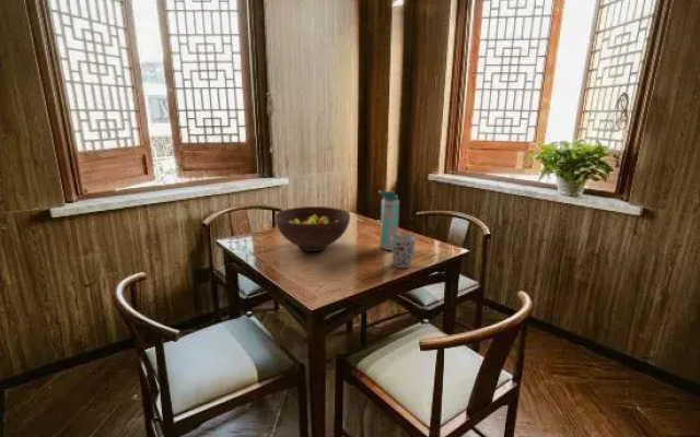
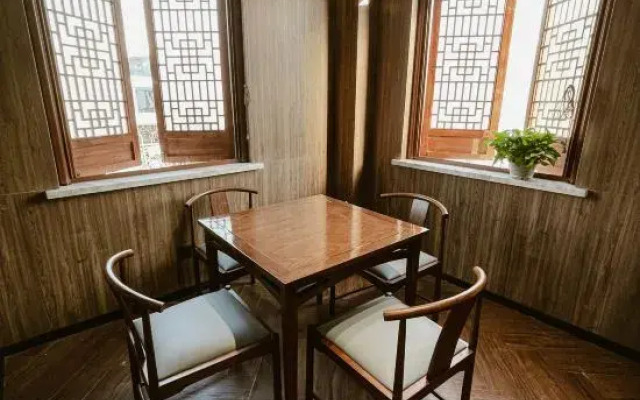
- water bottle (388, 220)
- fruit bowl (313, 231)
- cup (402, 251)
